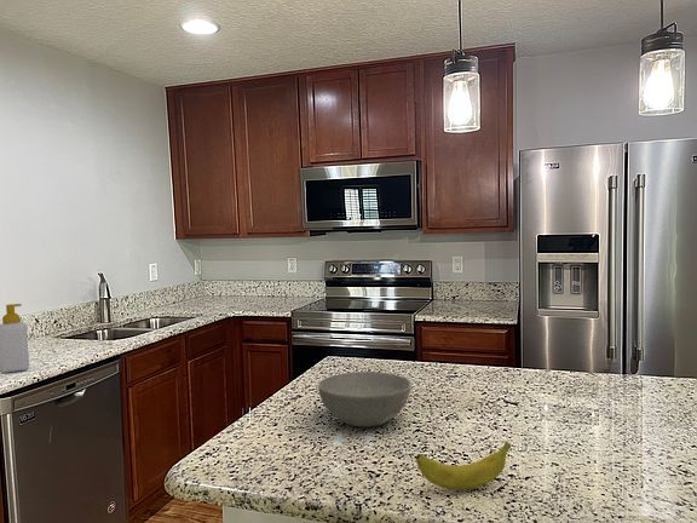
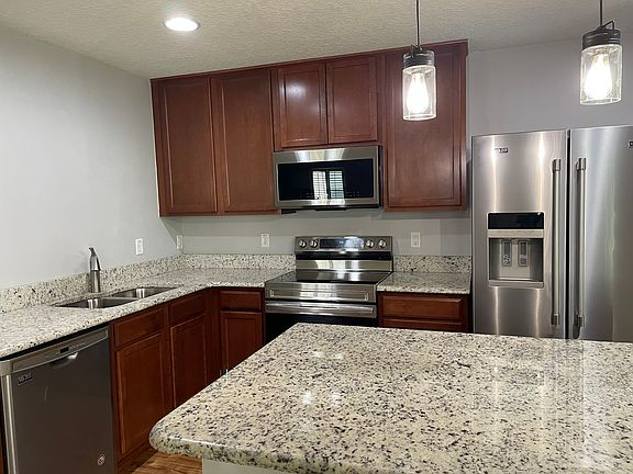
- bowl (364, 401)
- soap bottle (12, 337)
- banana (465, 467)
